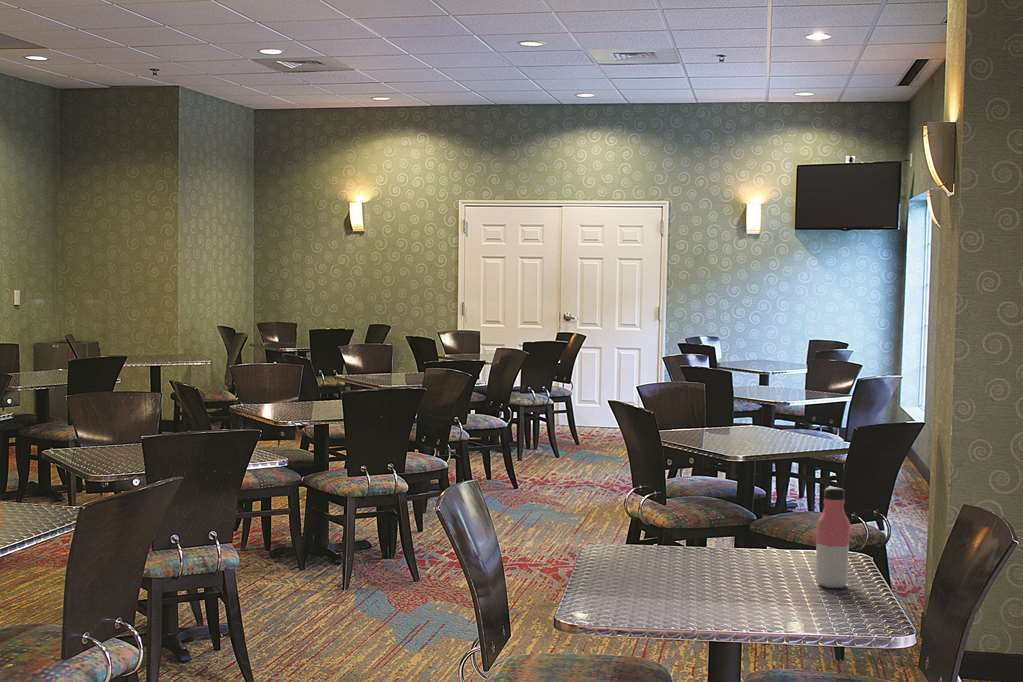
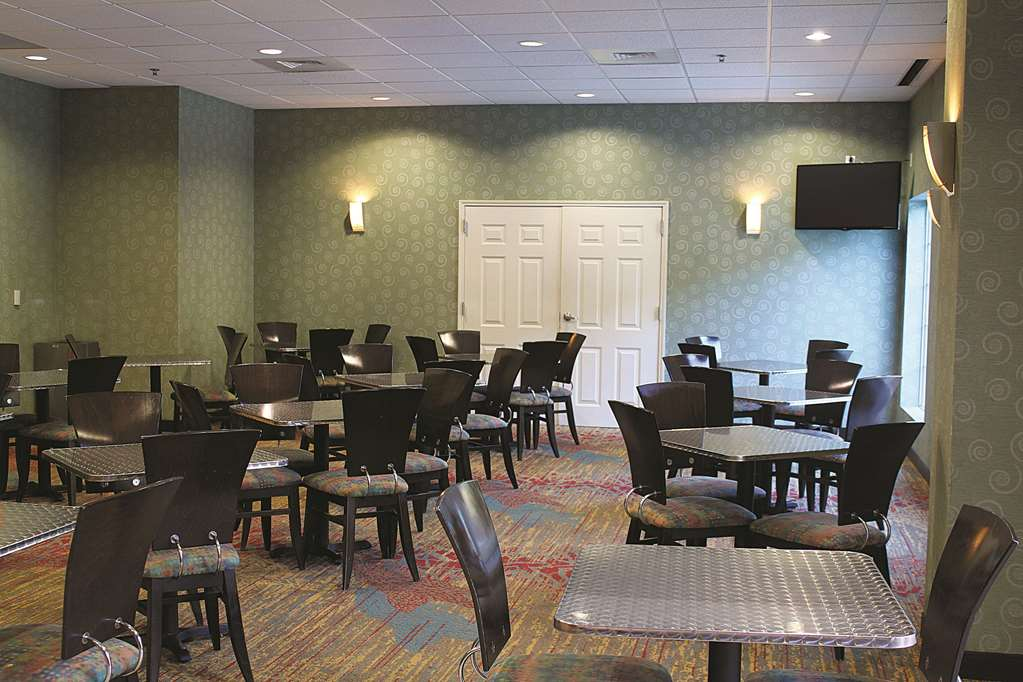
- water bottle (833, 536)
